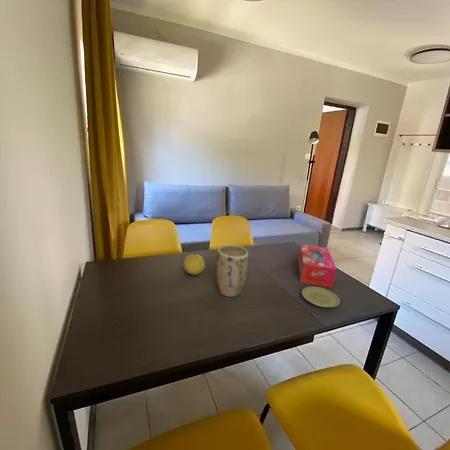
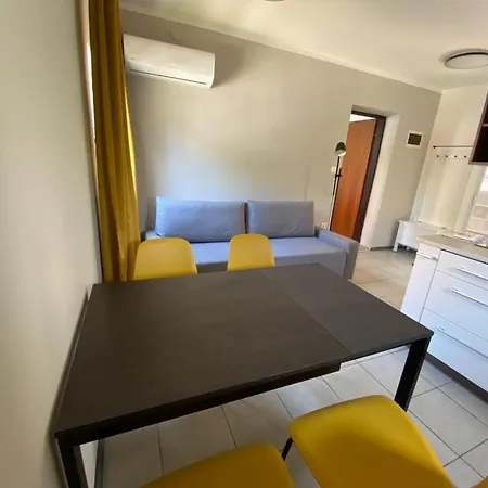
- plant pot (231, 271)
- fruit (193, 264)
- plate (319, 298)
- tissue box (315, 263)
